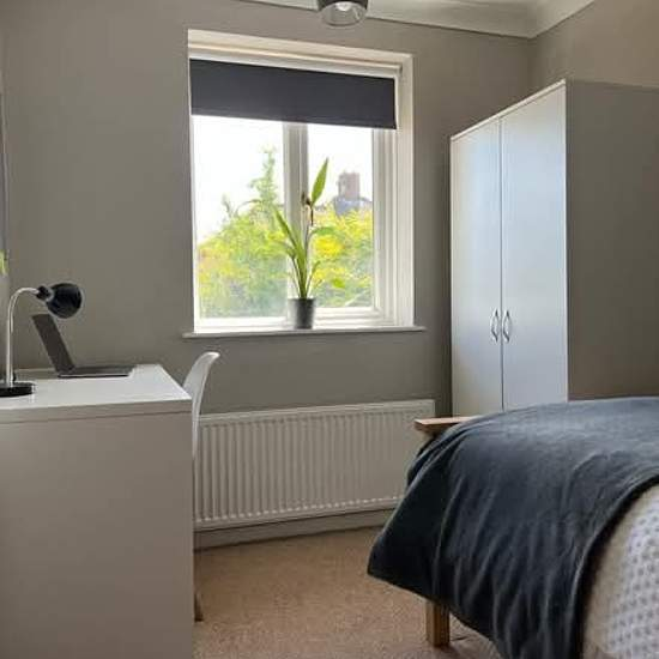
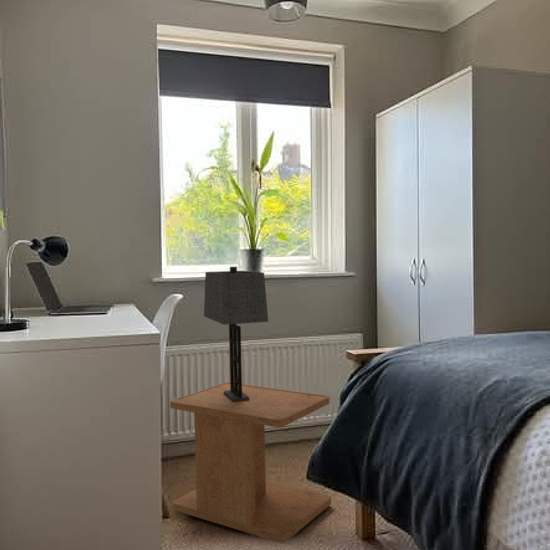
+ side table (251, 454)
+ table lamp (234, 330)
